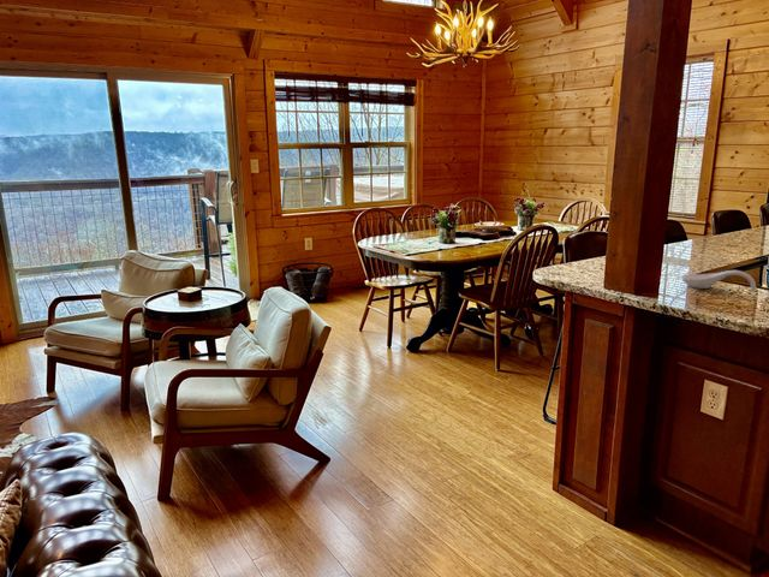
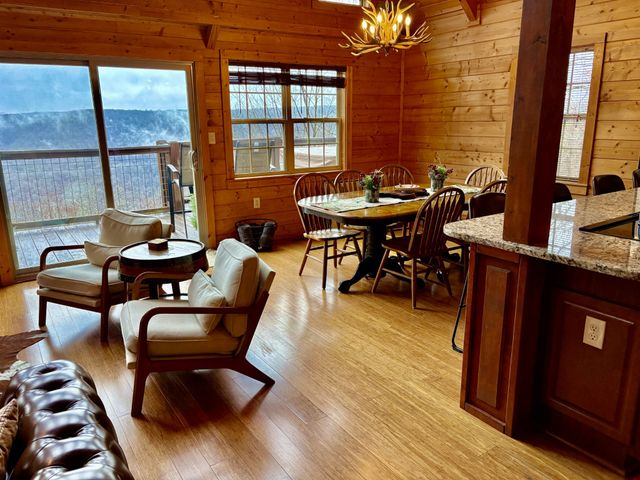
- spoon rest (717, 279)
